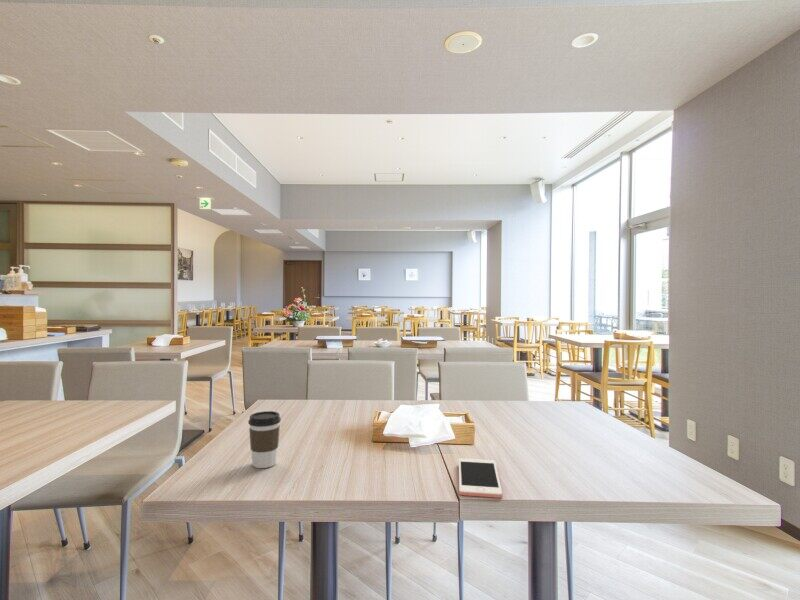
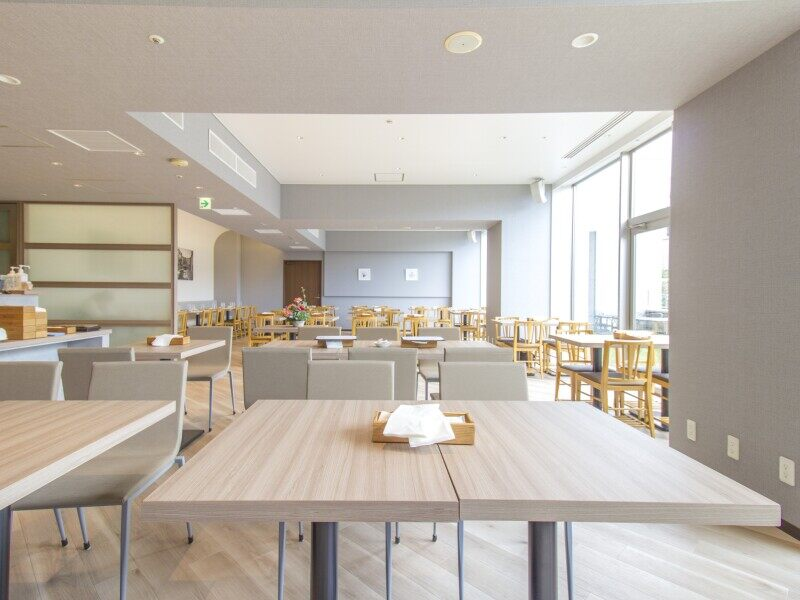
- coffee cup (264, 439)
- cell phone (478, 476)
